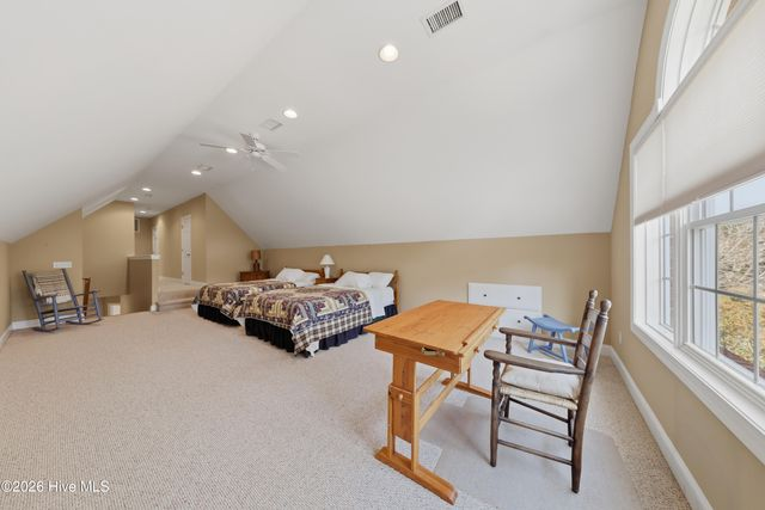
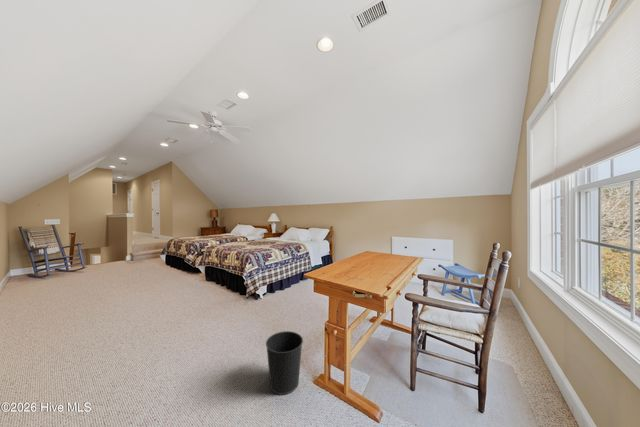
+ wastebasket (284, 362)
